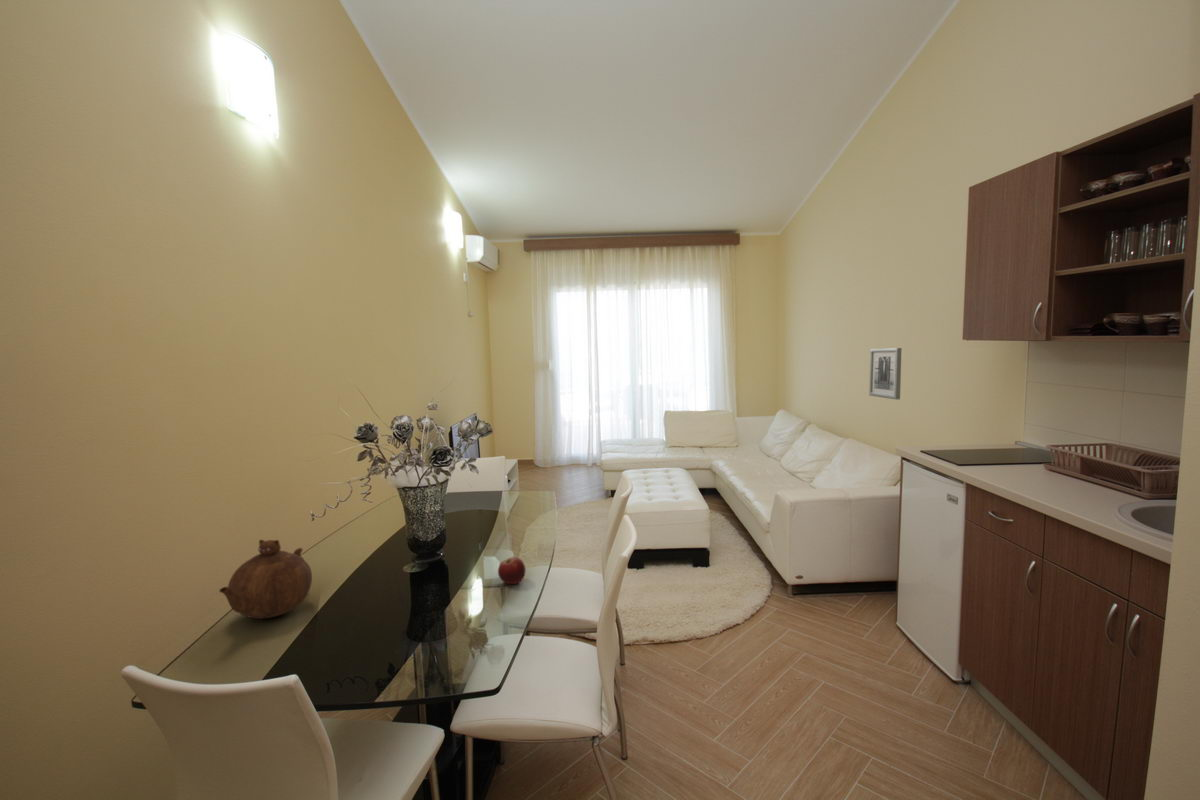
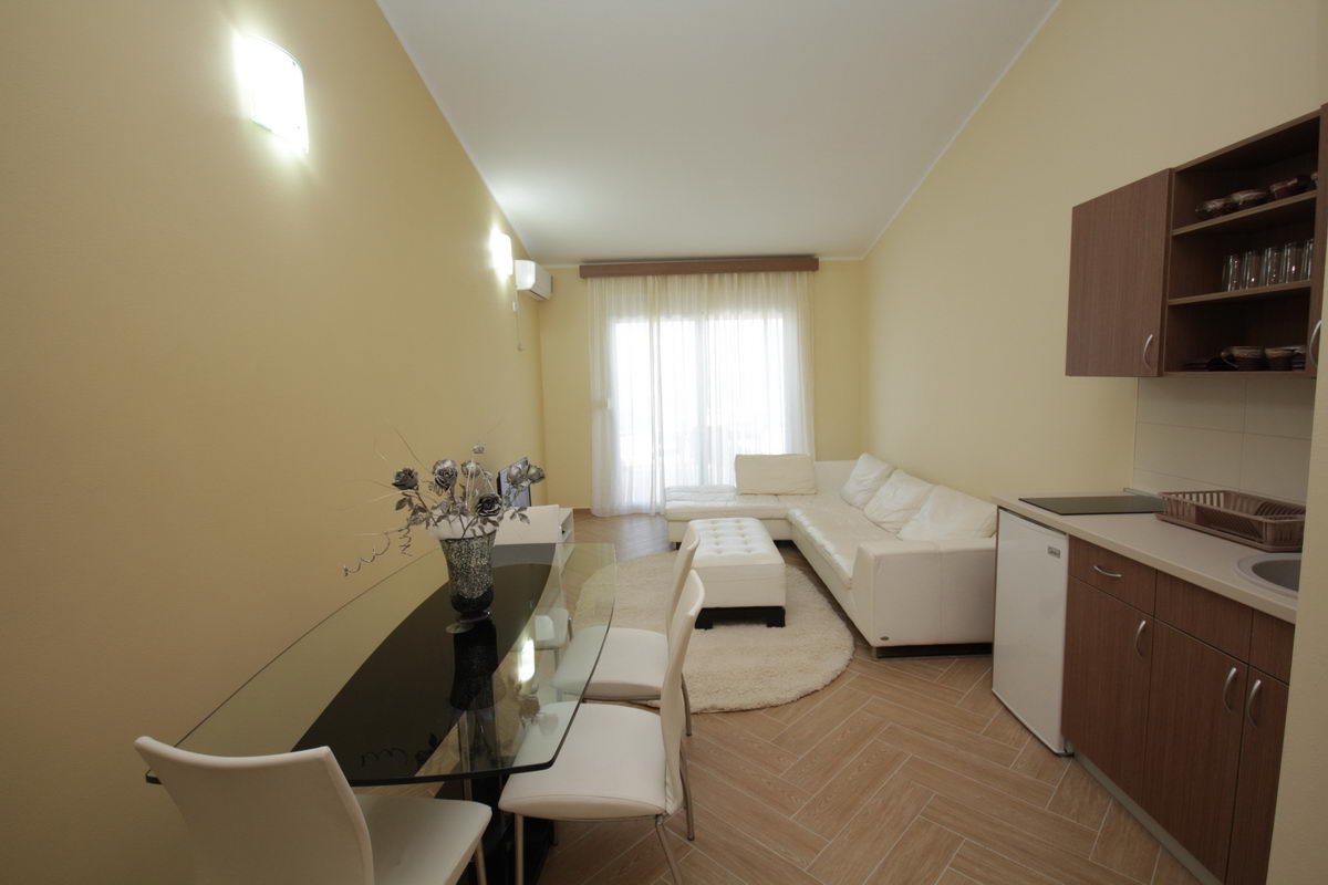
- teapot (267, 578)
- wall art (884, 373)
- fruit (512, 570)
